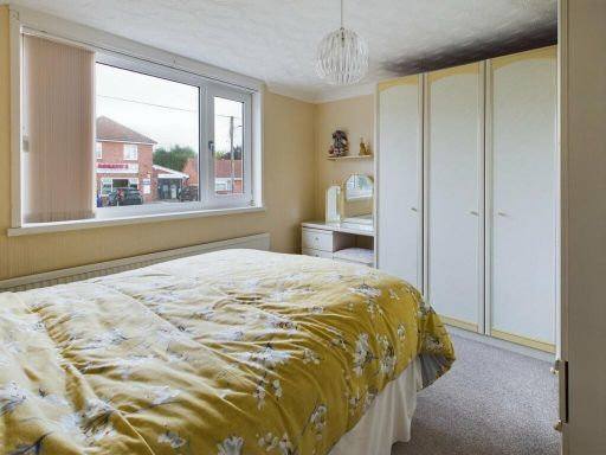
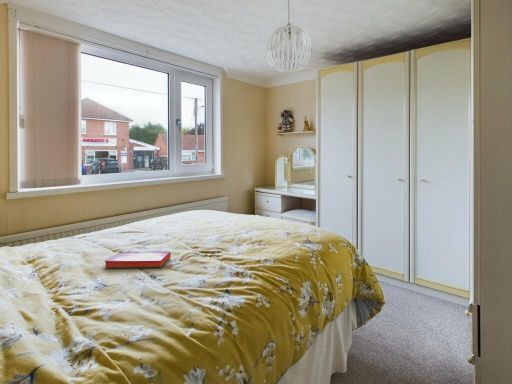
+ hardback book (139, 259)
